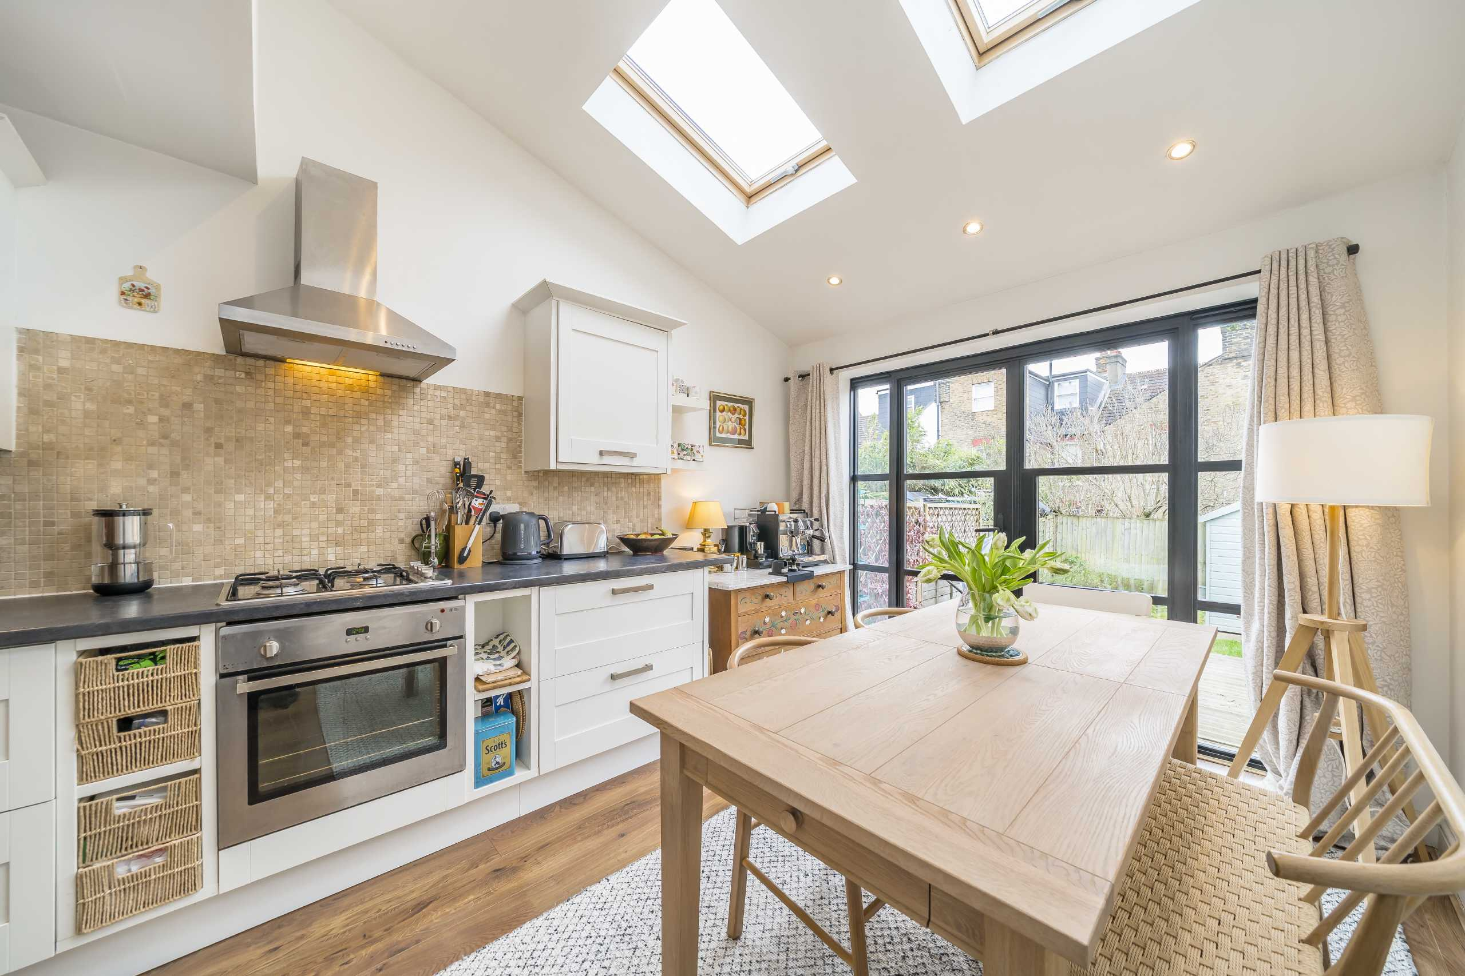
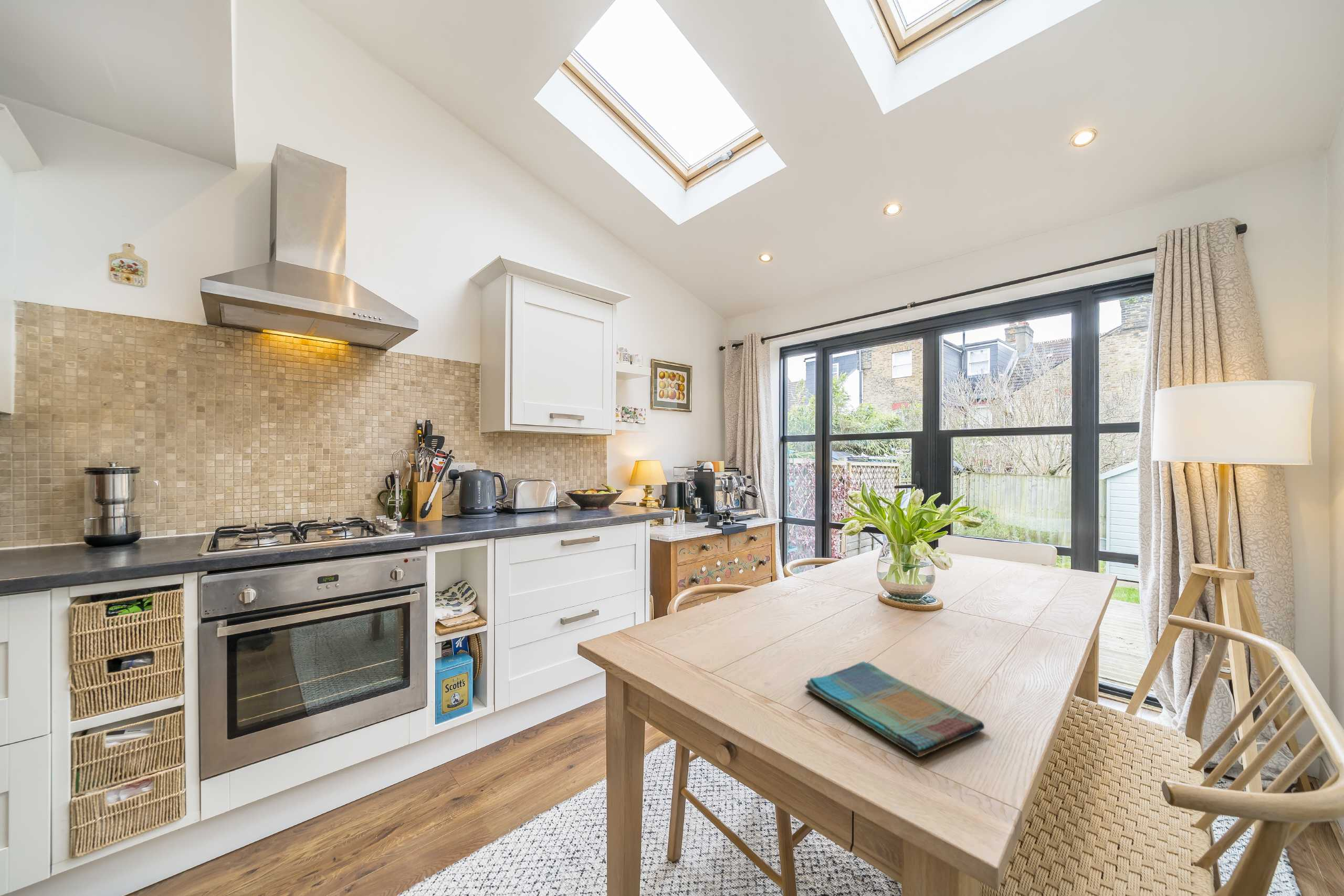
+ dish towel (888, 701)
